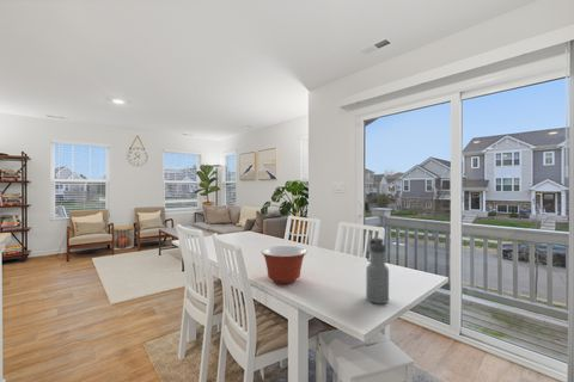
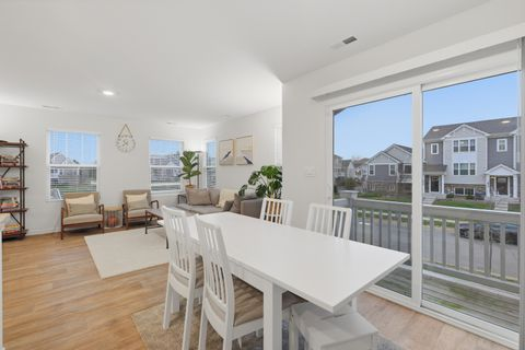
- water bottle (377, 269)
- mixing bowl (283, 265)
